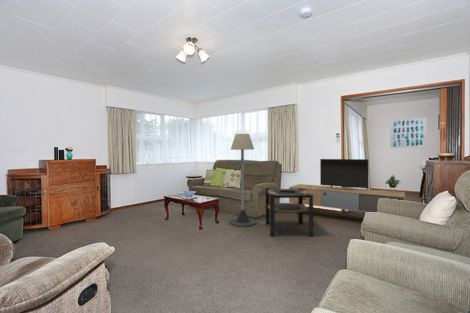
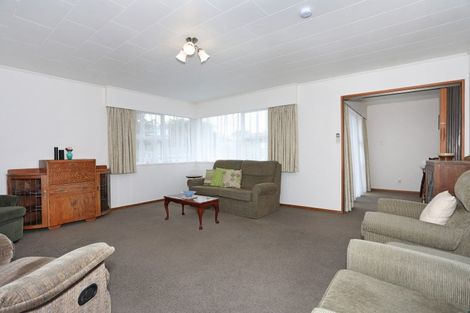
- floor lamp (242, 178)
- wall art (407, 133)
- side table (287, 210)
- media console (342, 188)
